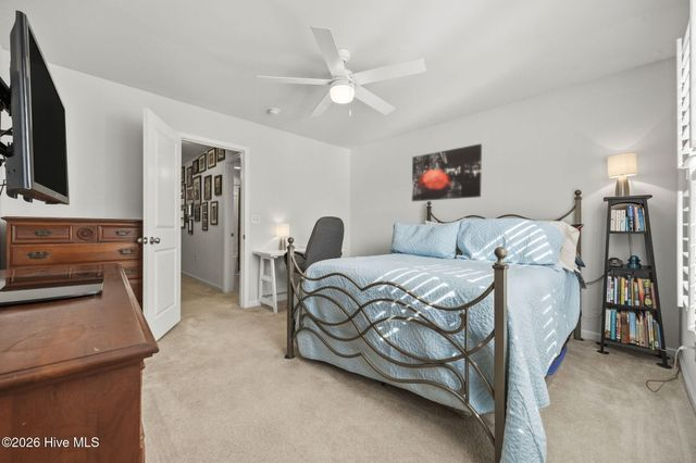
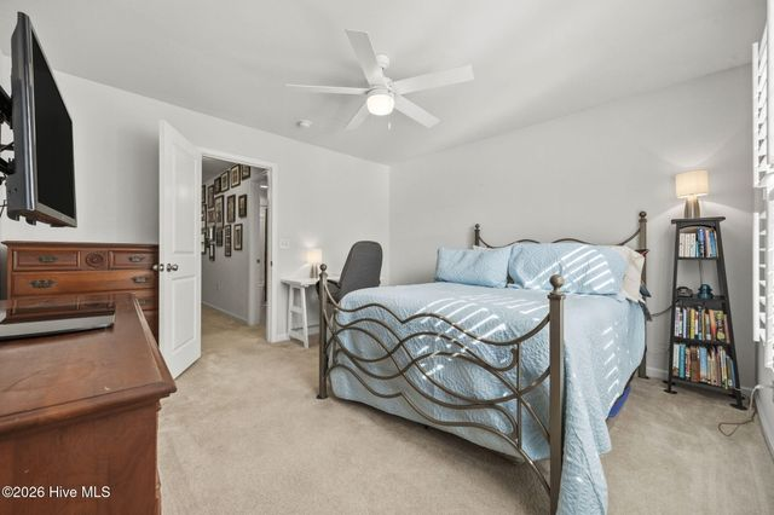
- wall art (444, 175)
